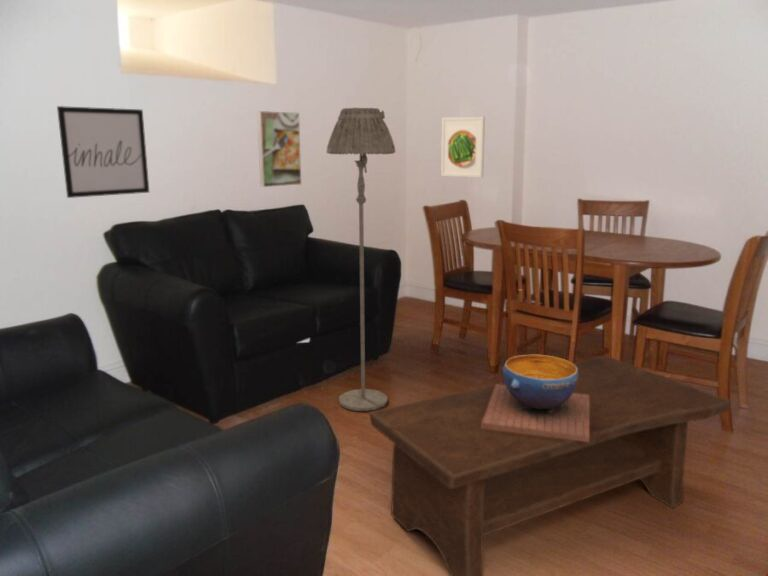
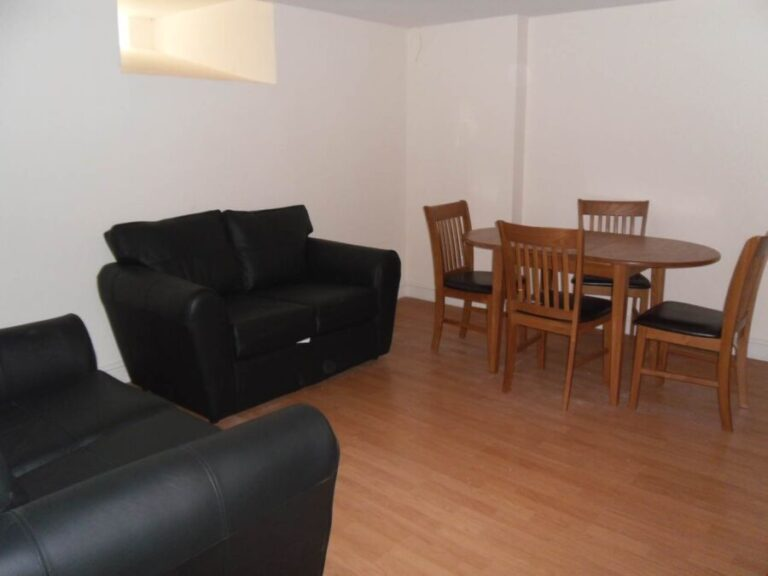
- decorative bowl (539, 389)
- coffee table (545, 458)
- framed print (462, 147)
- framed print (280, 149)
- wall art (106, 152)
- floor lamp (362, 262)
